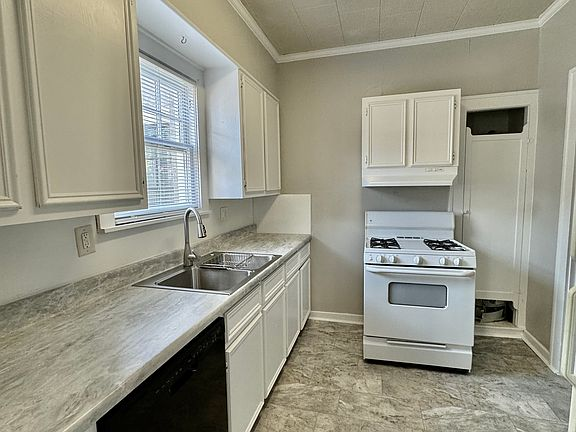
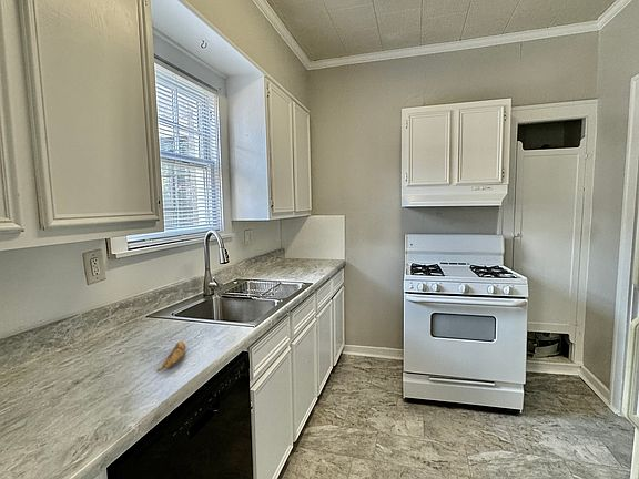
+ banana (175, 351)
